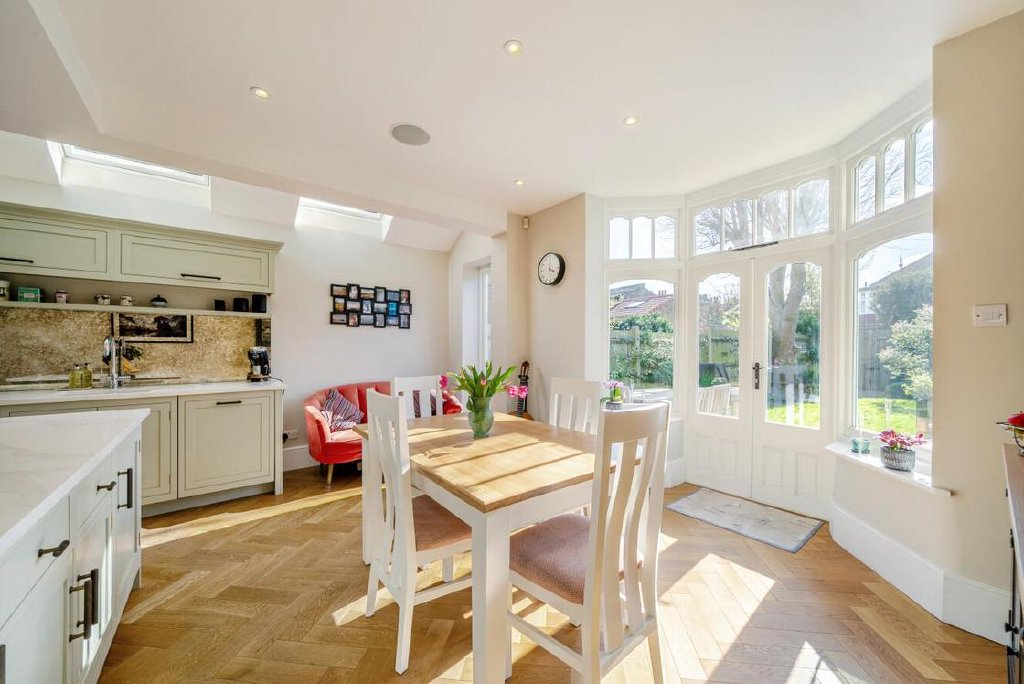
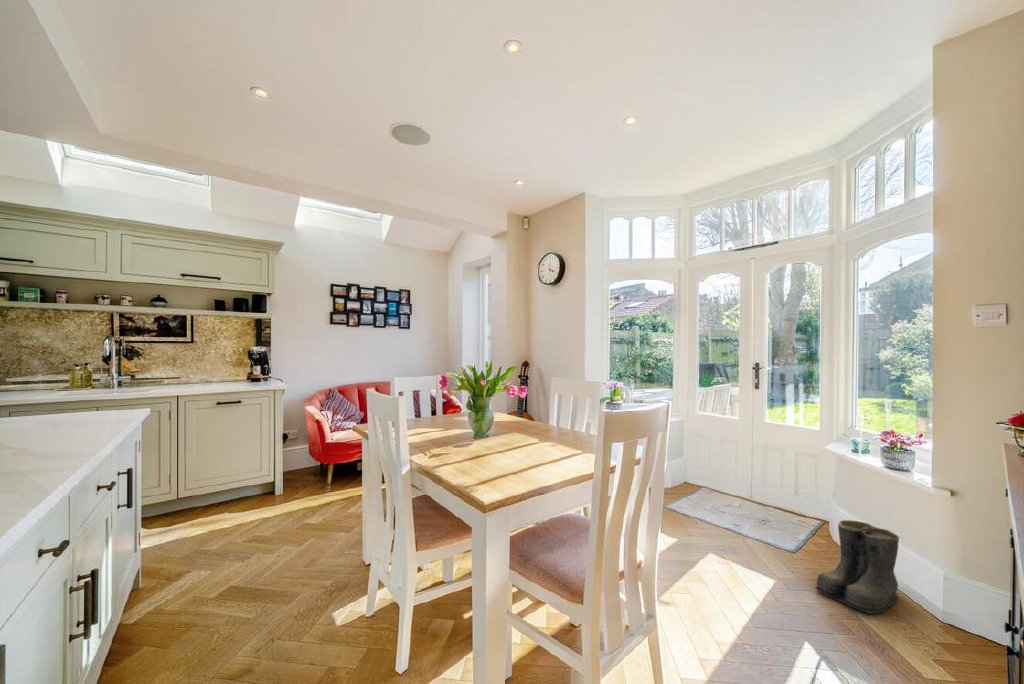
+ boots (857, 562)
